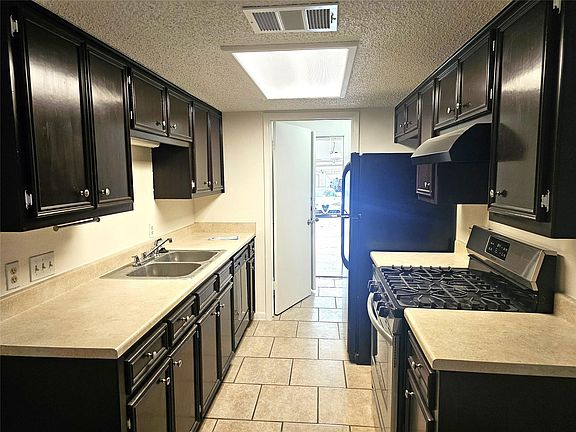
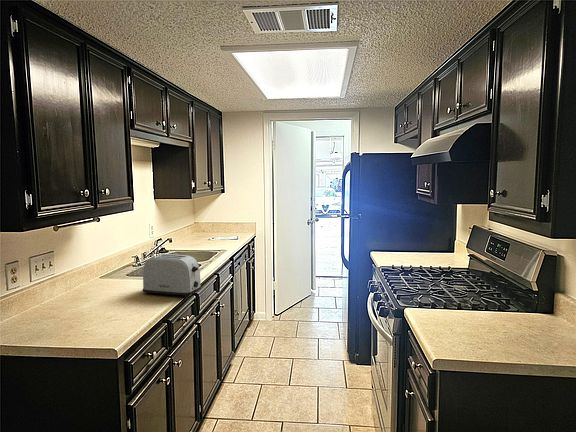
+ toaster (172, 274)
